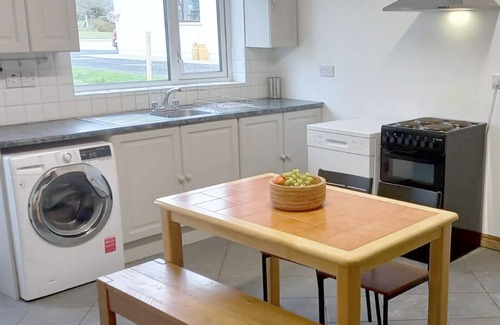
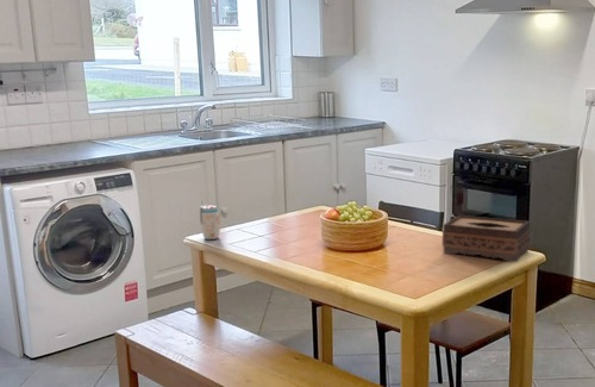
+ tissue box (486, 237)
+ beverage can (209, 218)
